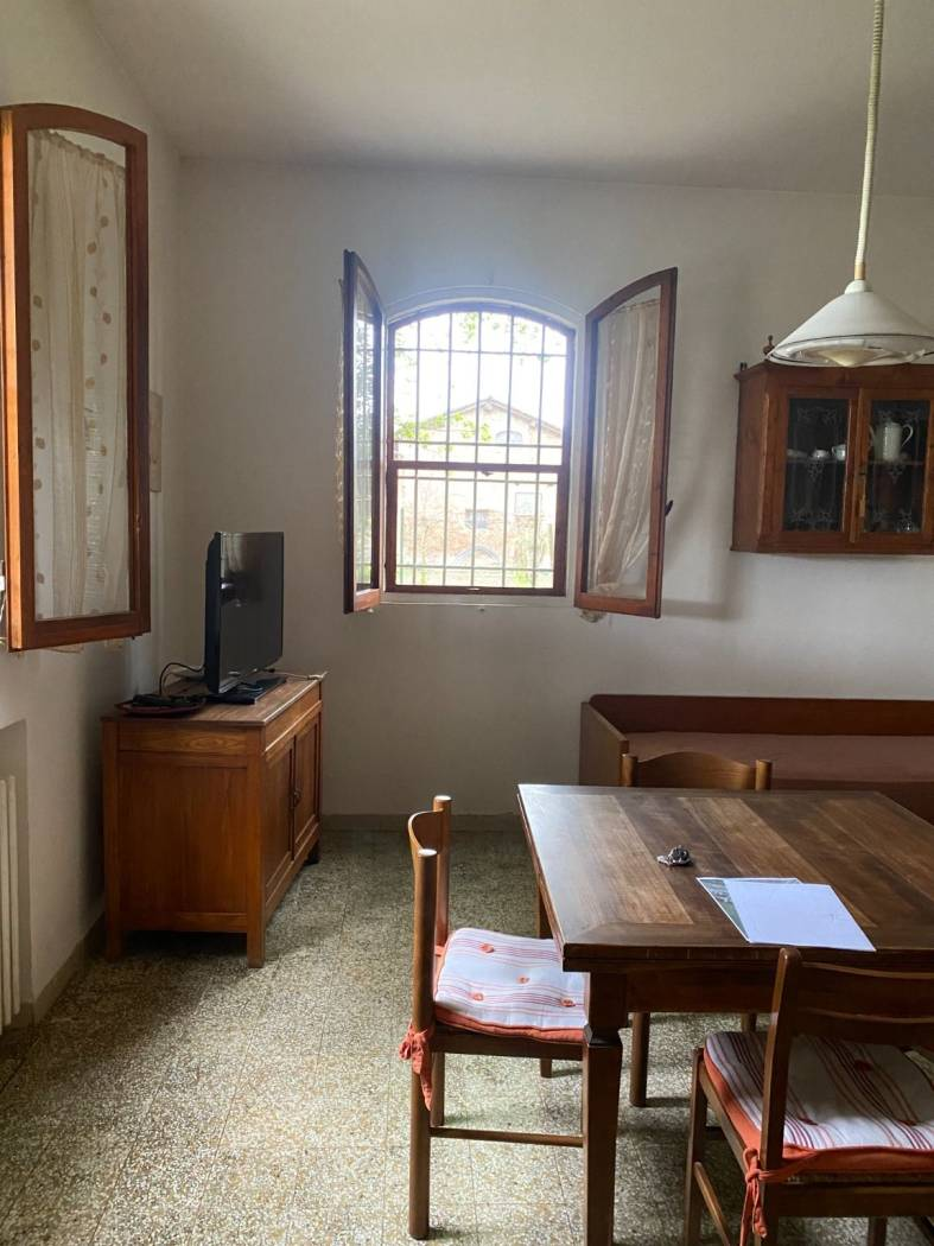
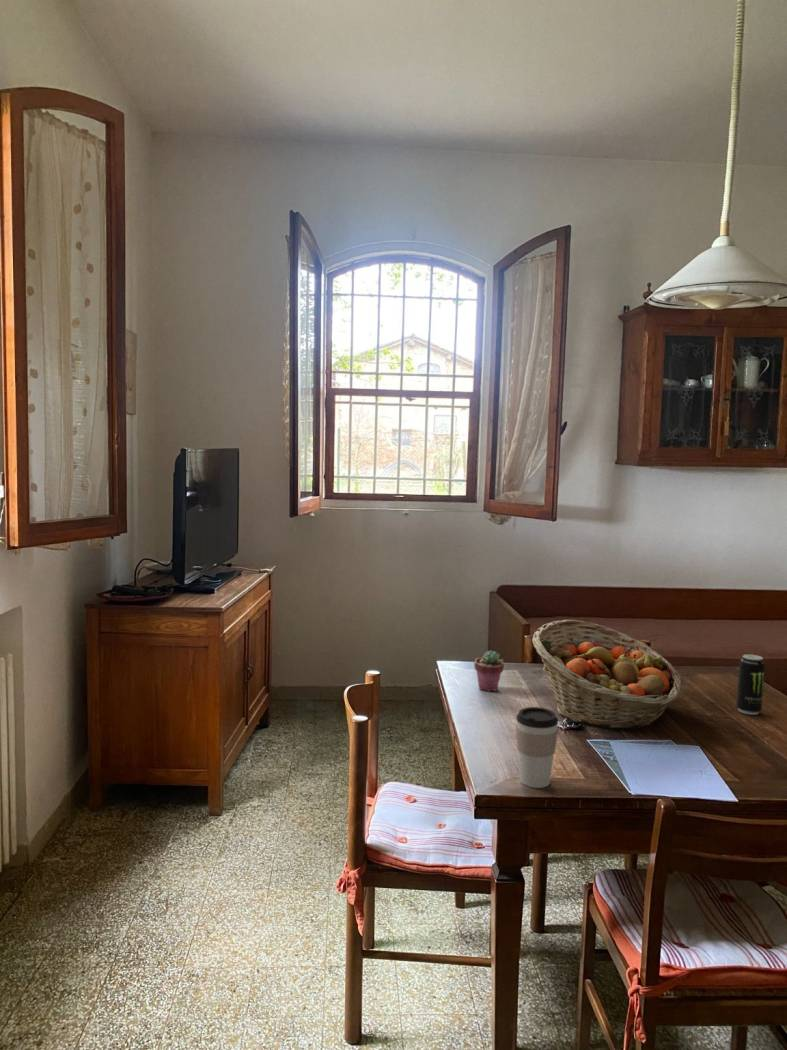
+ coffee cup (535, 747)
+ beverage can (750, 684)
+ fruit basket (605, 671)
+ potted succulent (489, 669)
